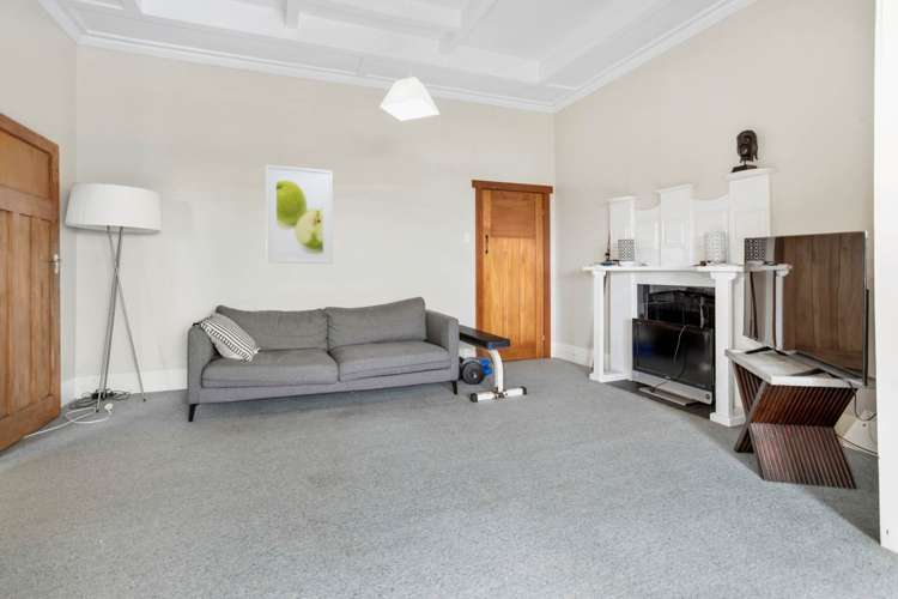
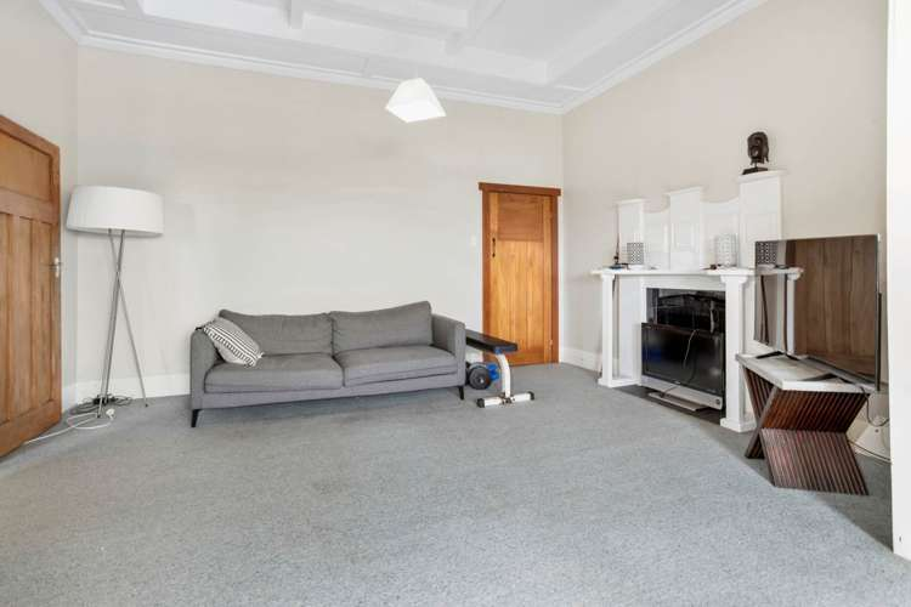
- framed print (299, 216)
